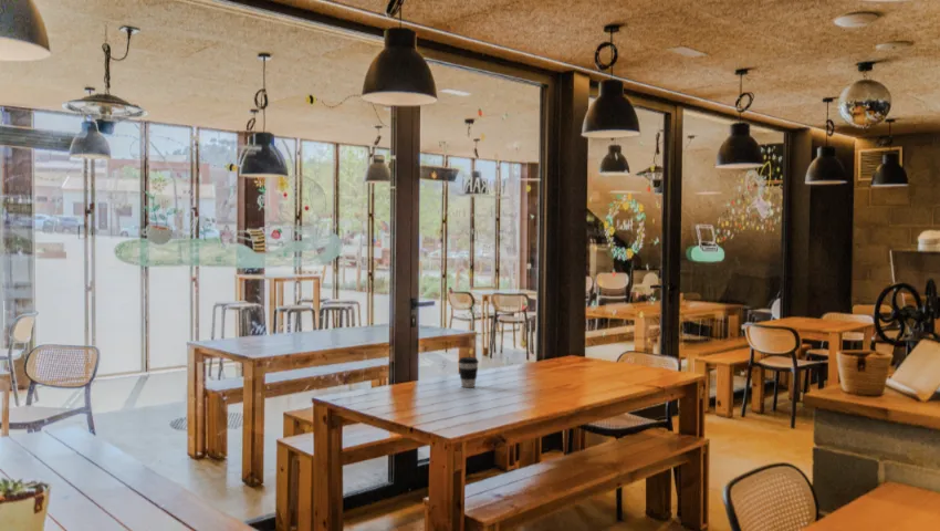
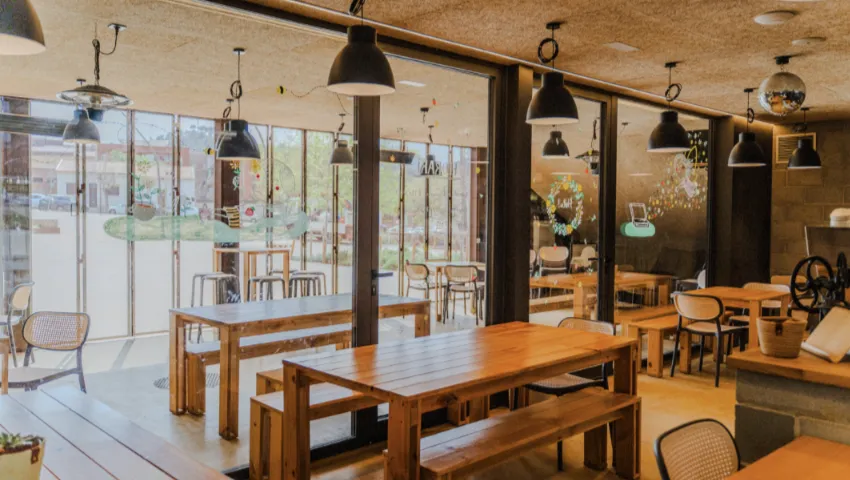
- coffee cup (468, 372)
